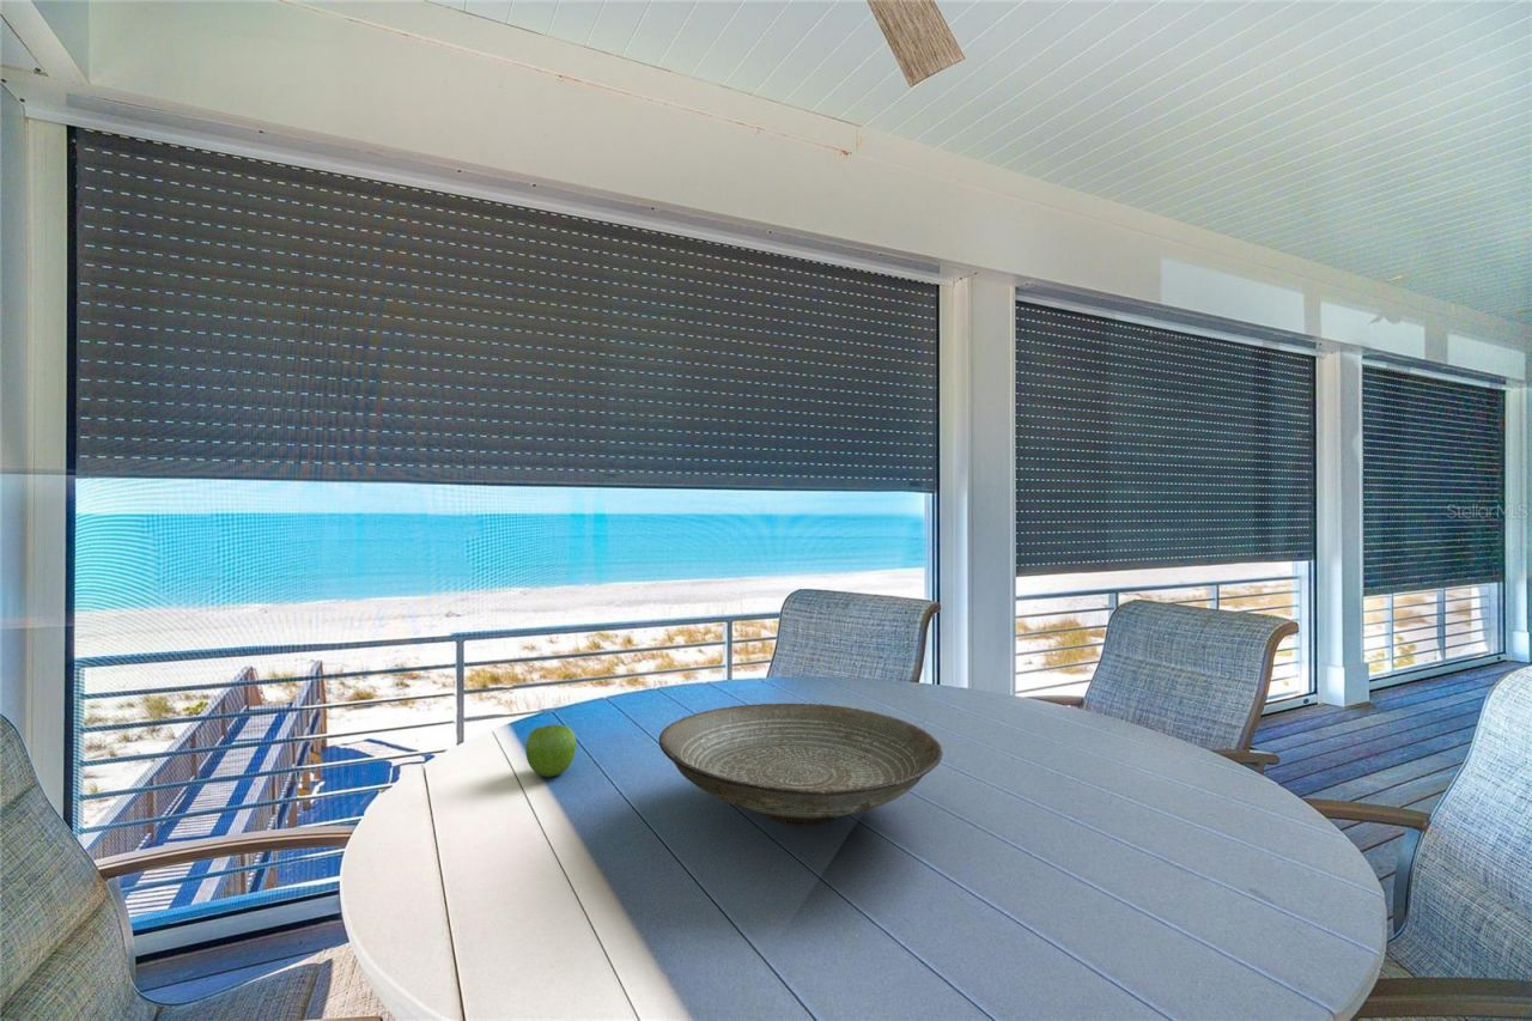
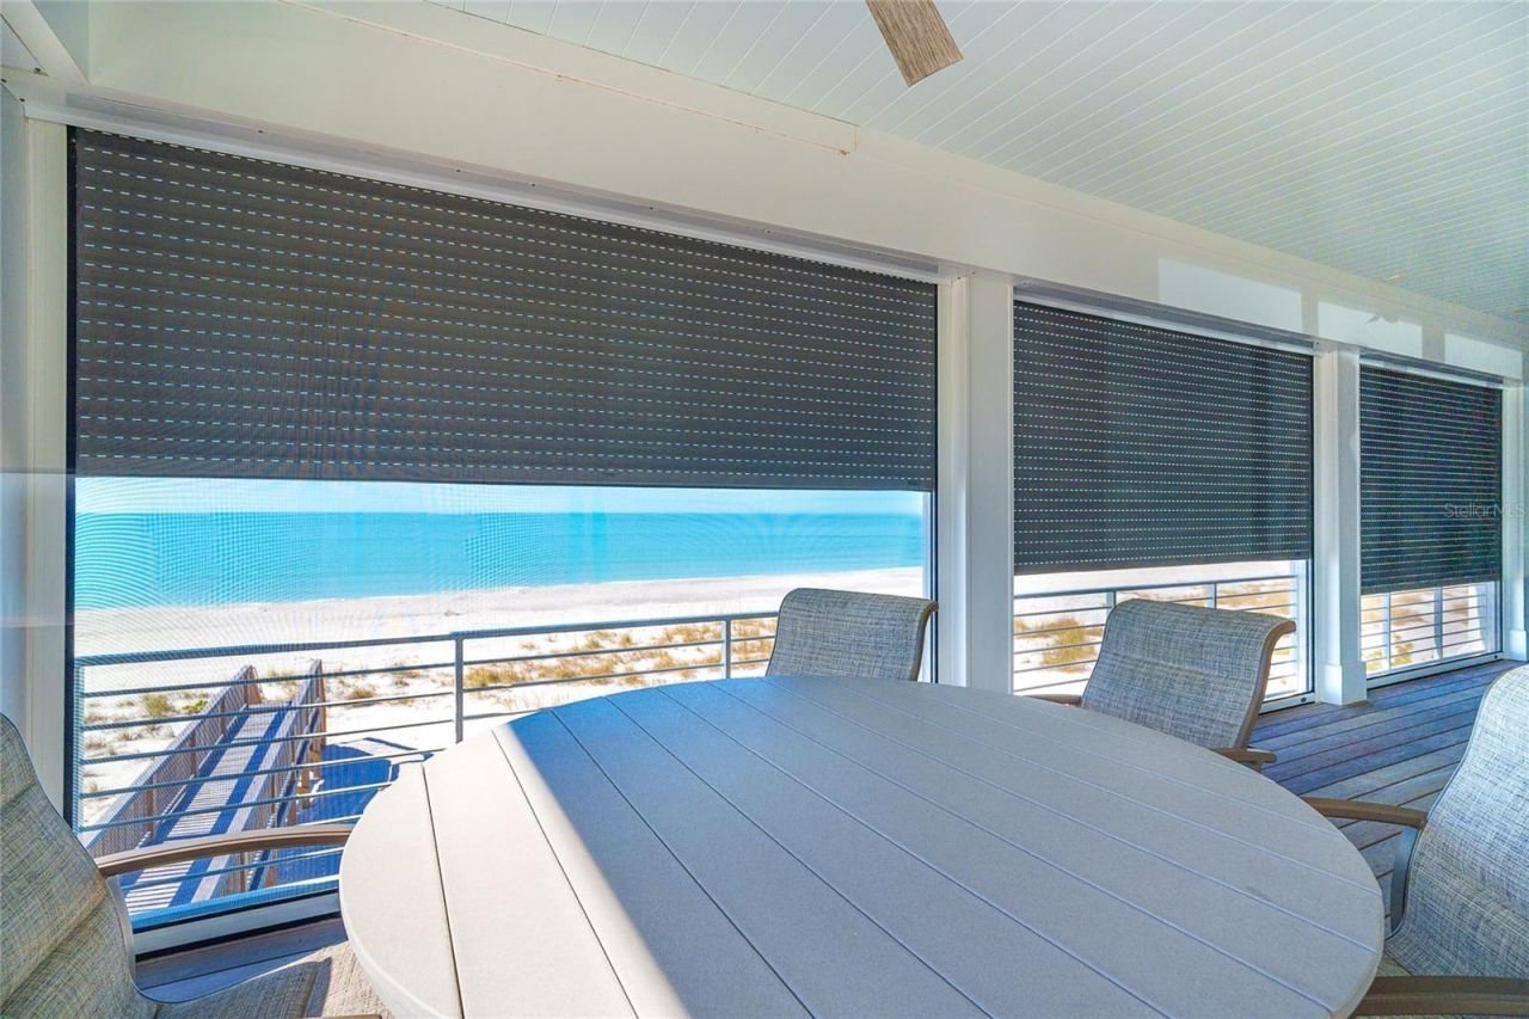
- fruit (551, 748)
- decorative bowl (798, 770)
